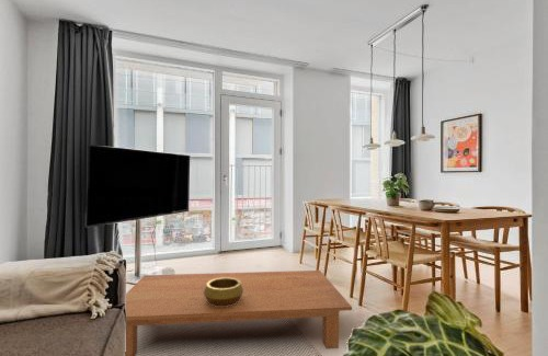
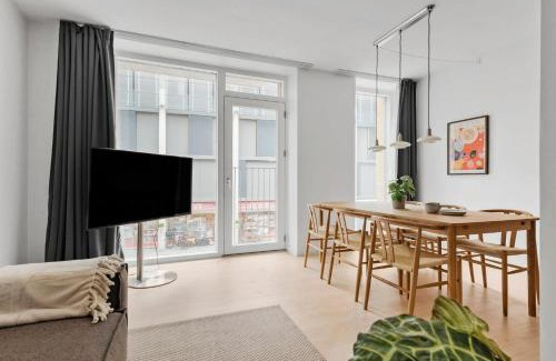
- decorative bowl (224, 290)
- coffee table (233, 309)
